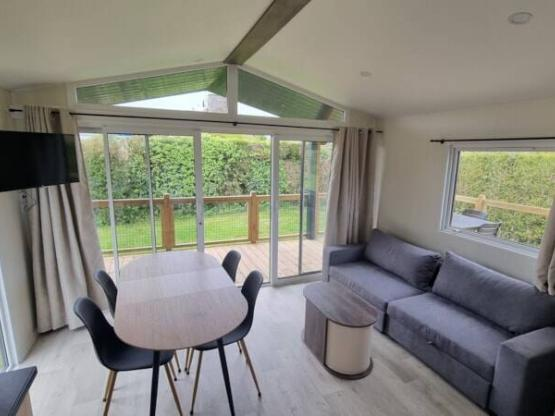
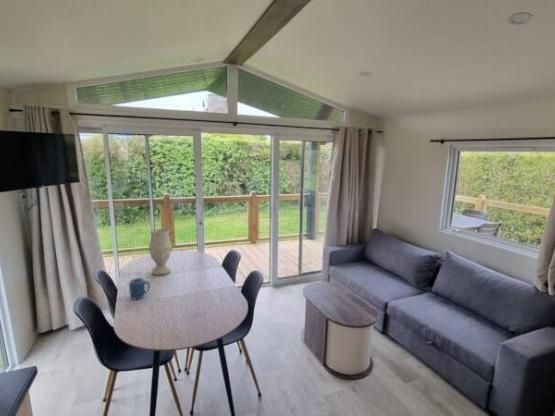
+ vase (160, 251)
+ mug (139, 288)
